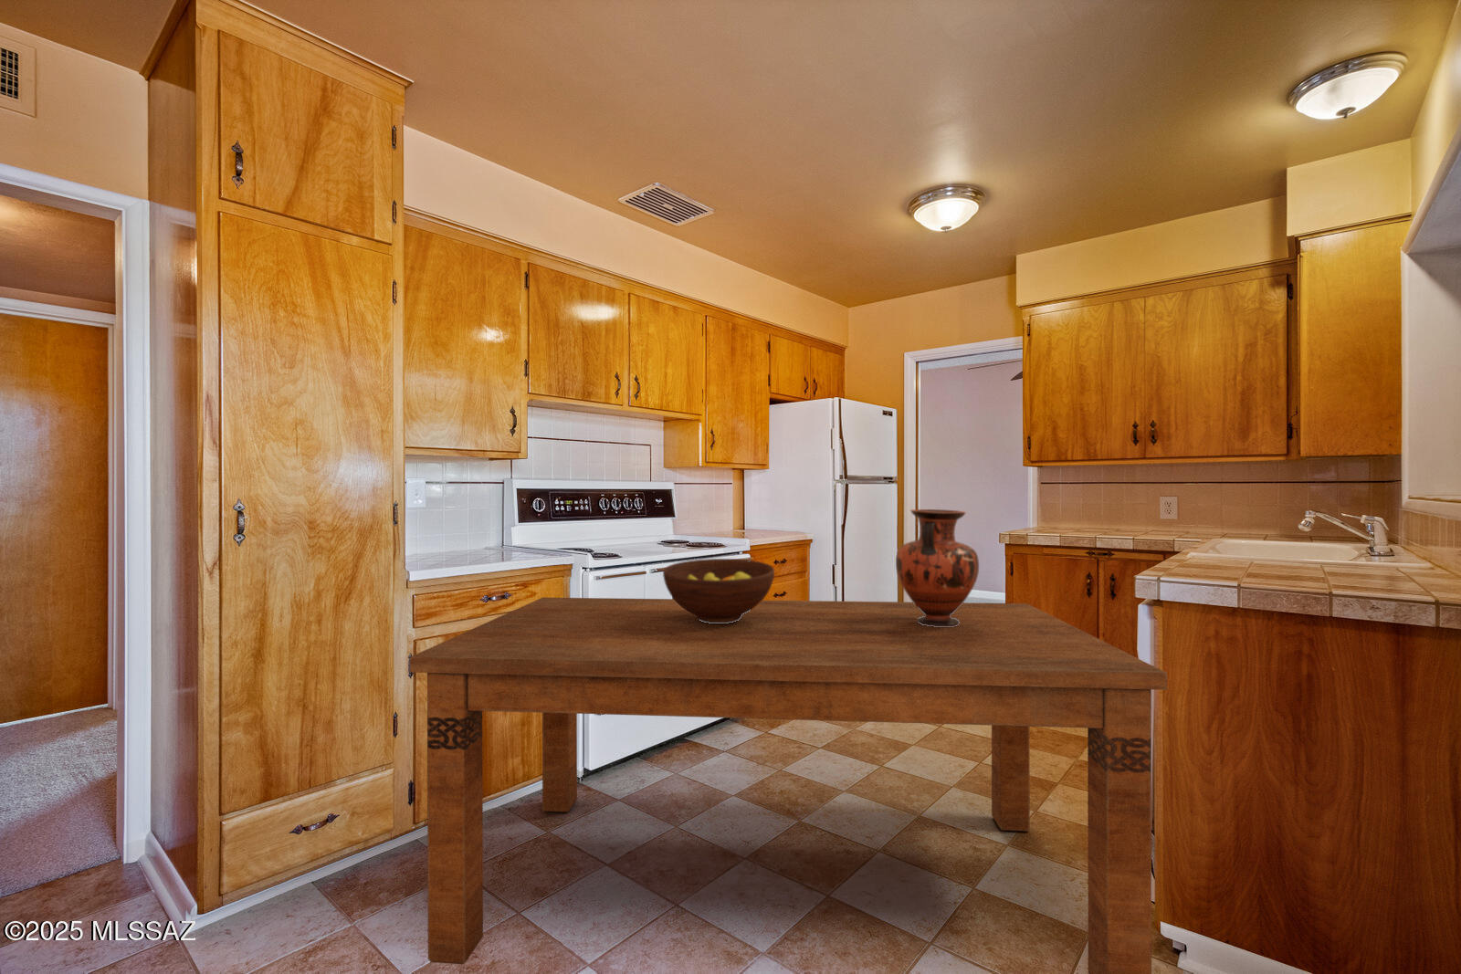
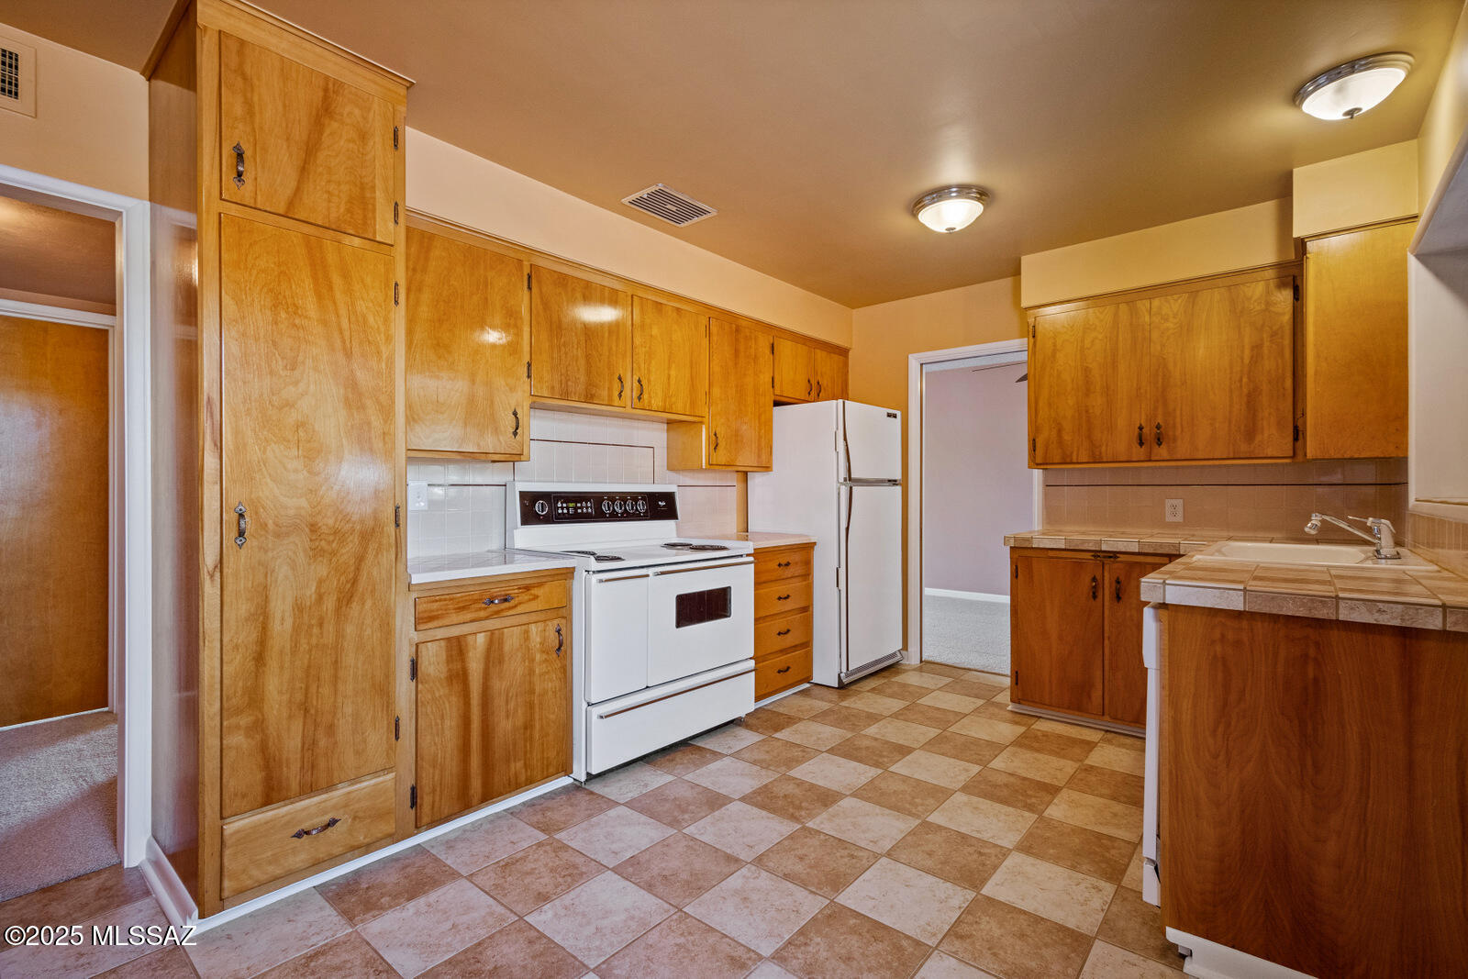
- vase (936, 566)
- dining table (774, 719)
- fruit bowl (719, 594)
